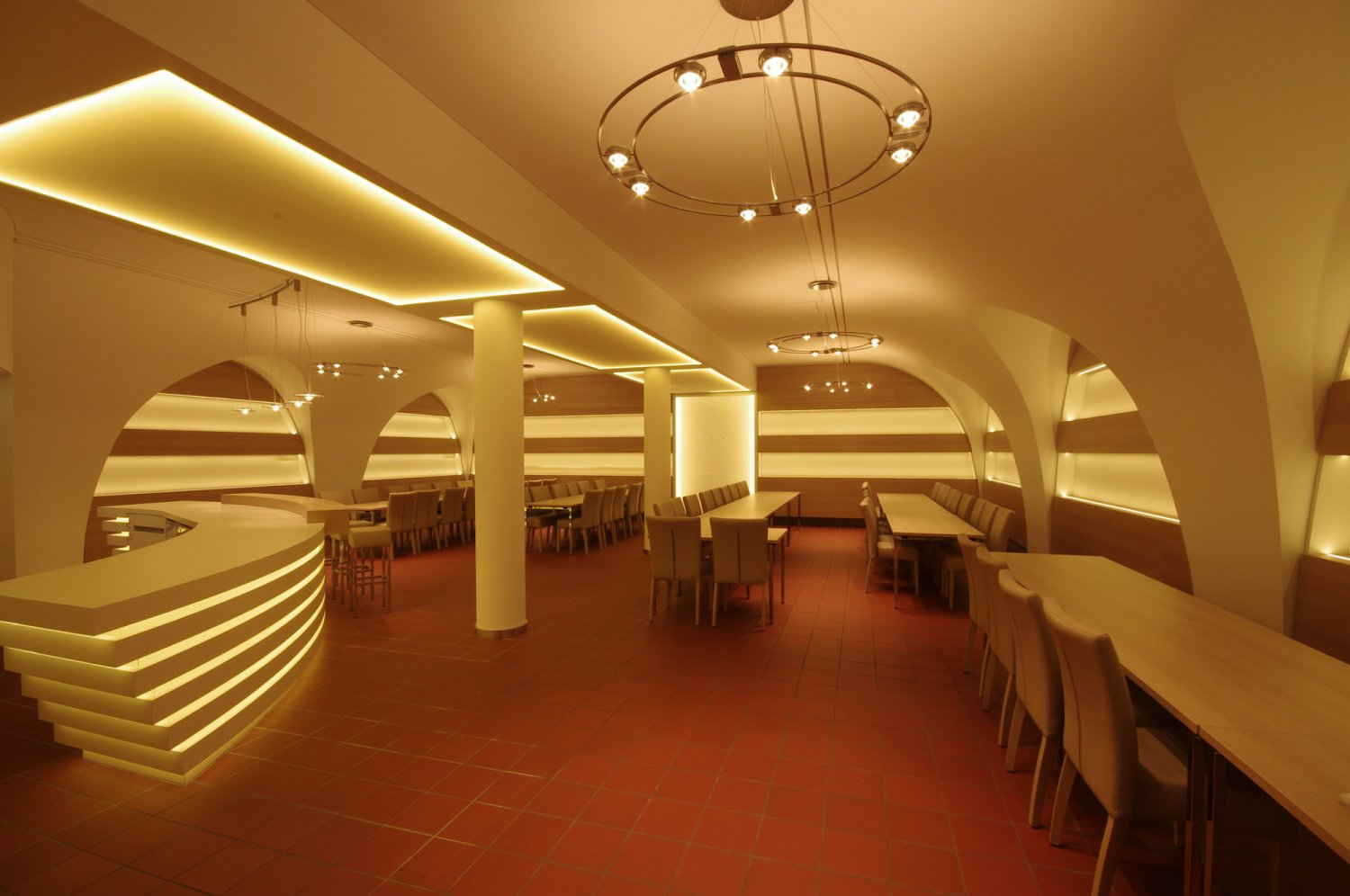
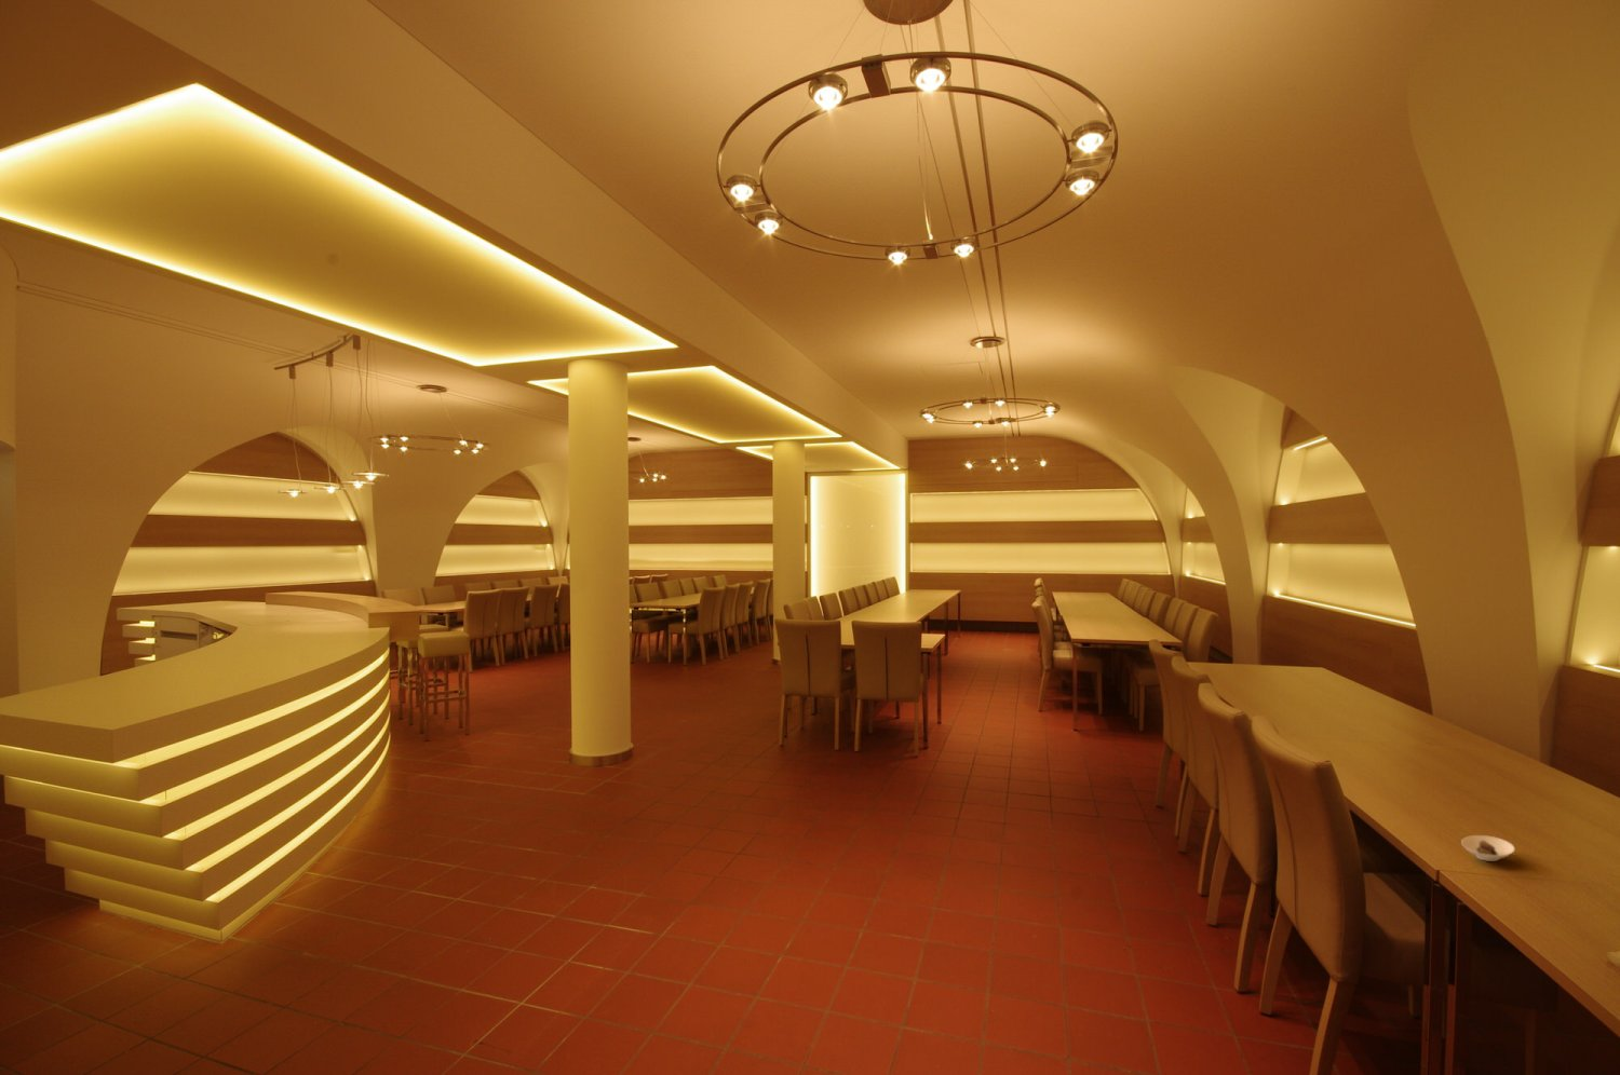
+ saucer (1487, 849)
